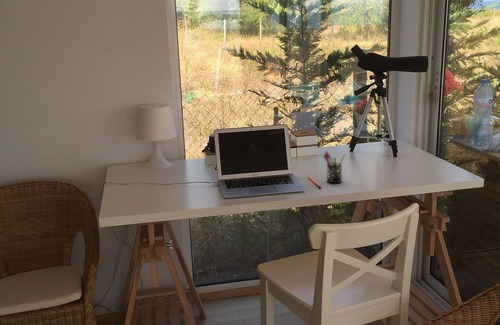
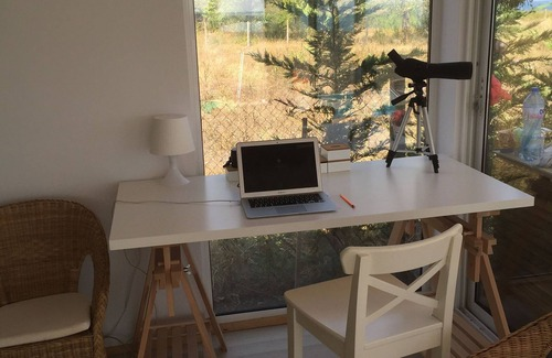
- pen holder (333, 166)
